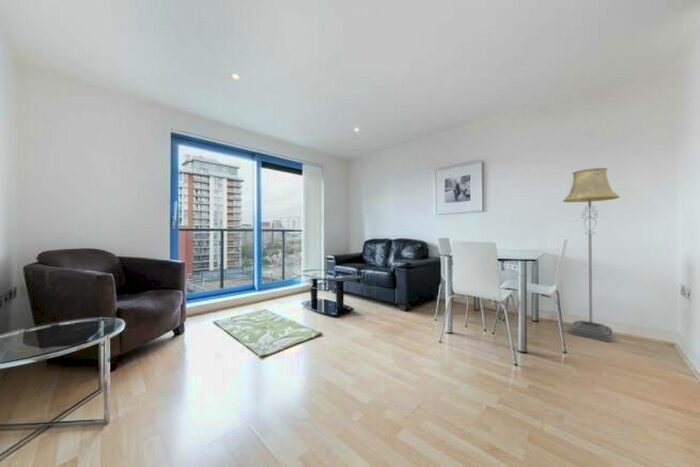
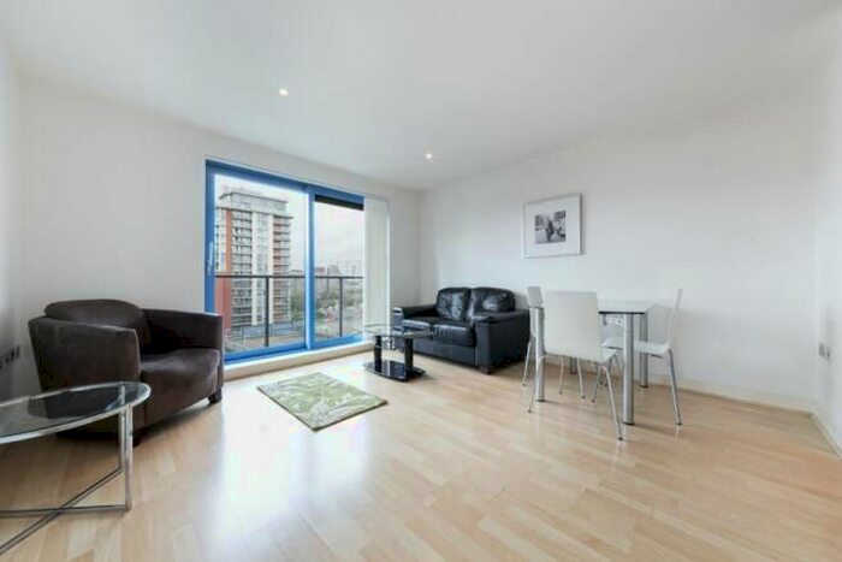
- floor lamp (590, 252)
